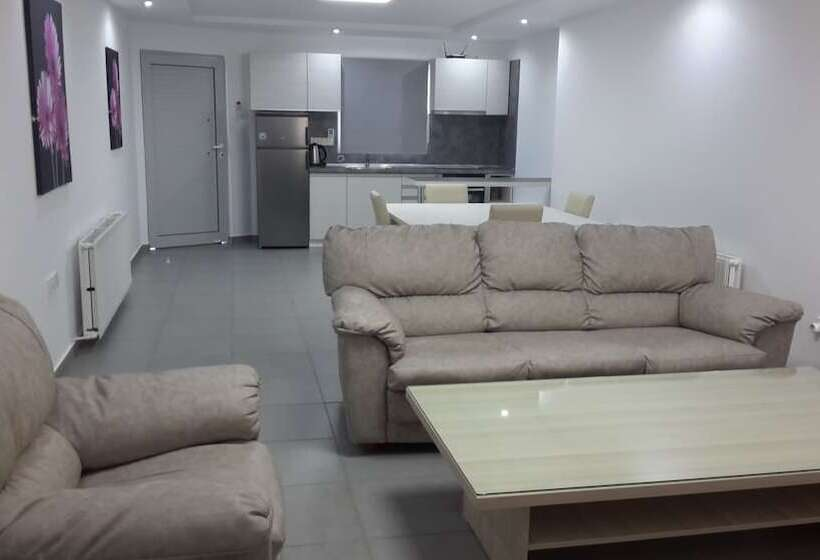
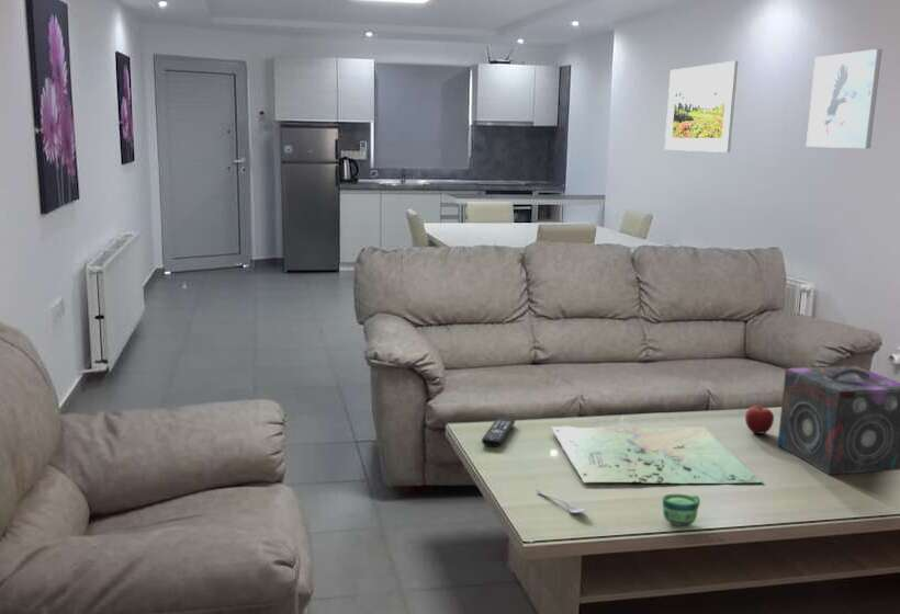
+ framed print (698, 109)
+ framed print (841, 101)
+ spoon (560, 500)
+ board game (649, 452)
+ fruit (758, 419)
+ cup (682, 508)
+ speaker (844, 413)
+ remote control (498, 431)
